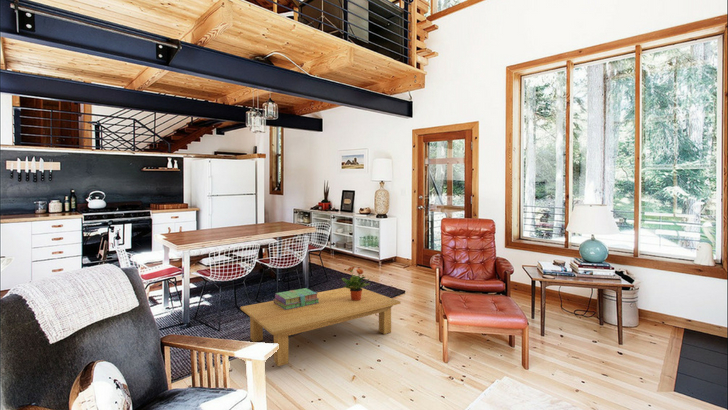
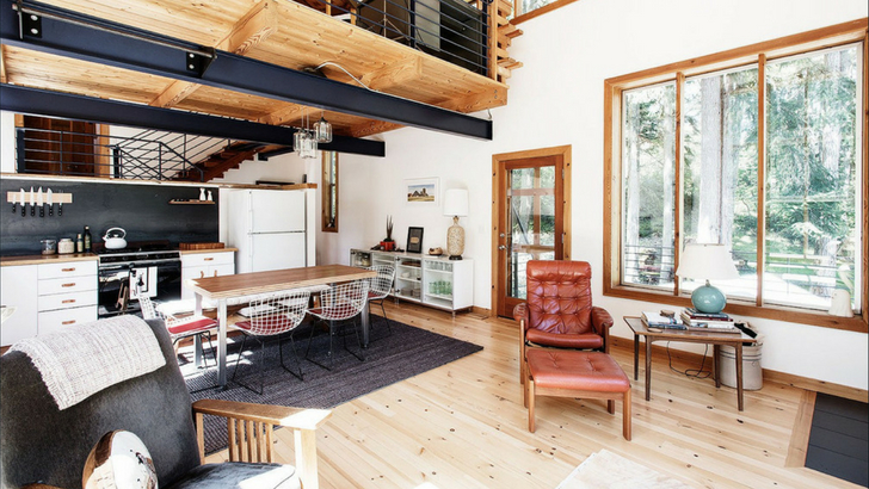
- stack of books (296, 297)
- coffee table (322, 319)
- potted plant (355, 283)
